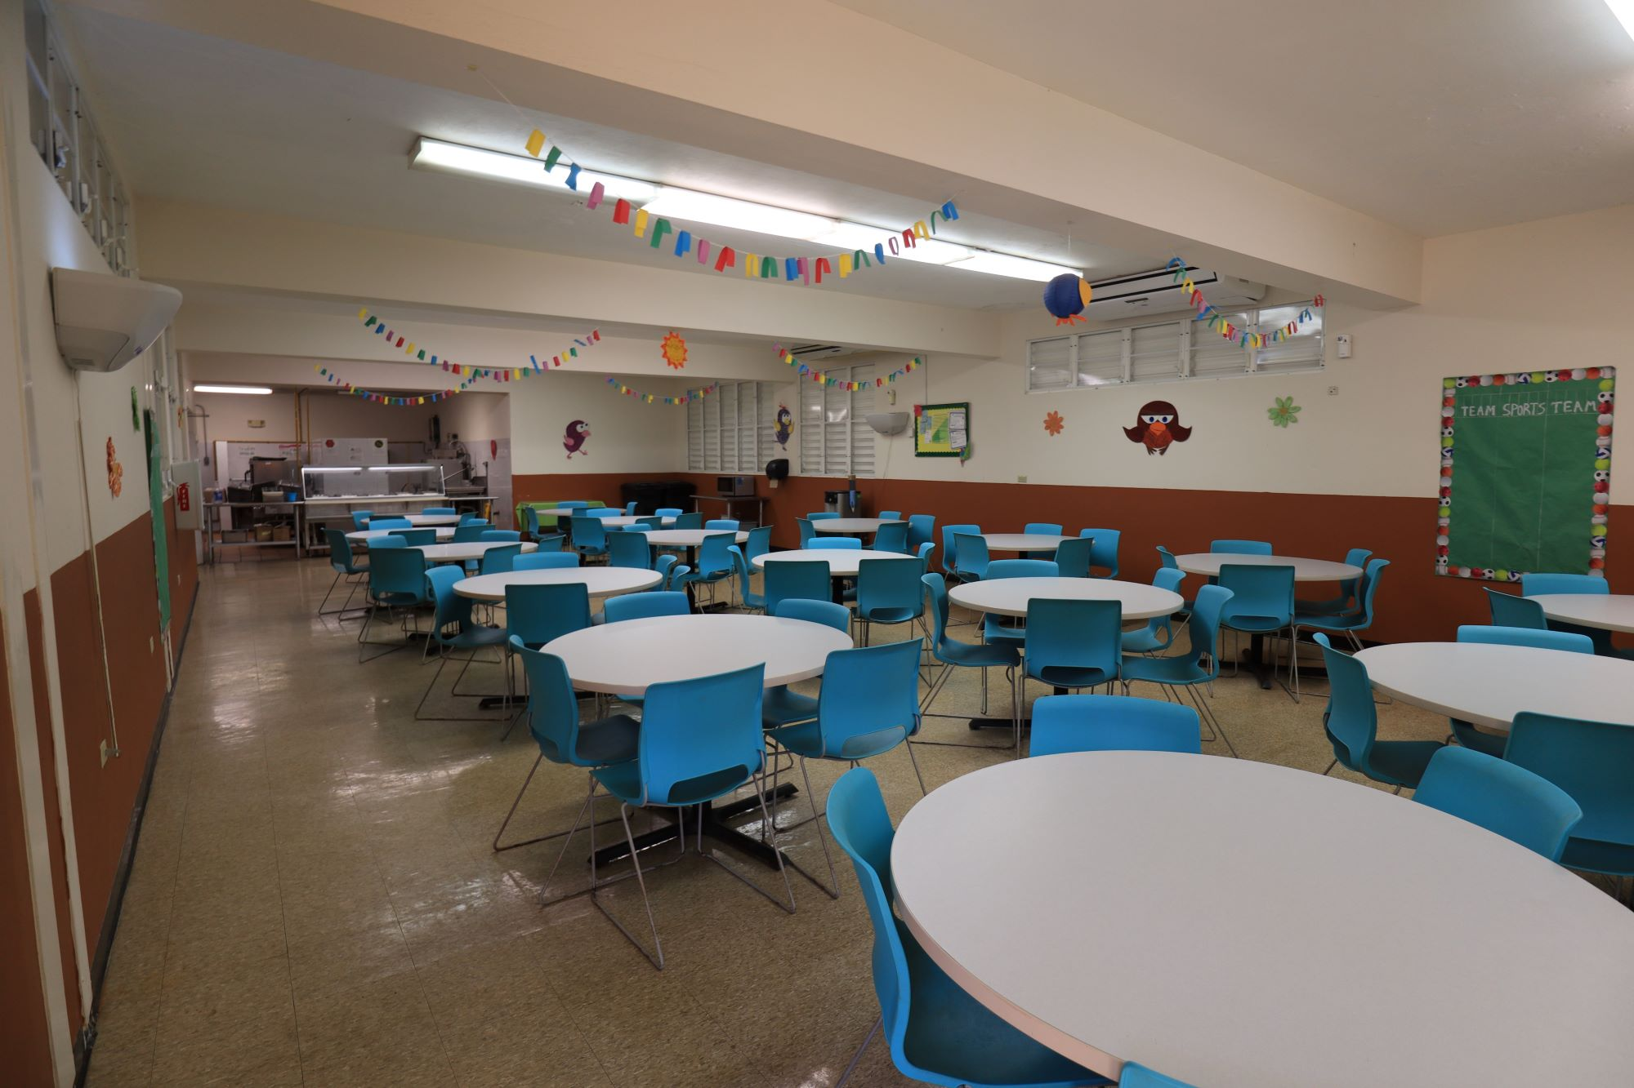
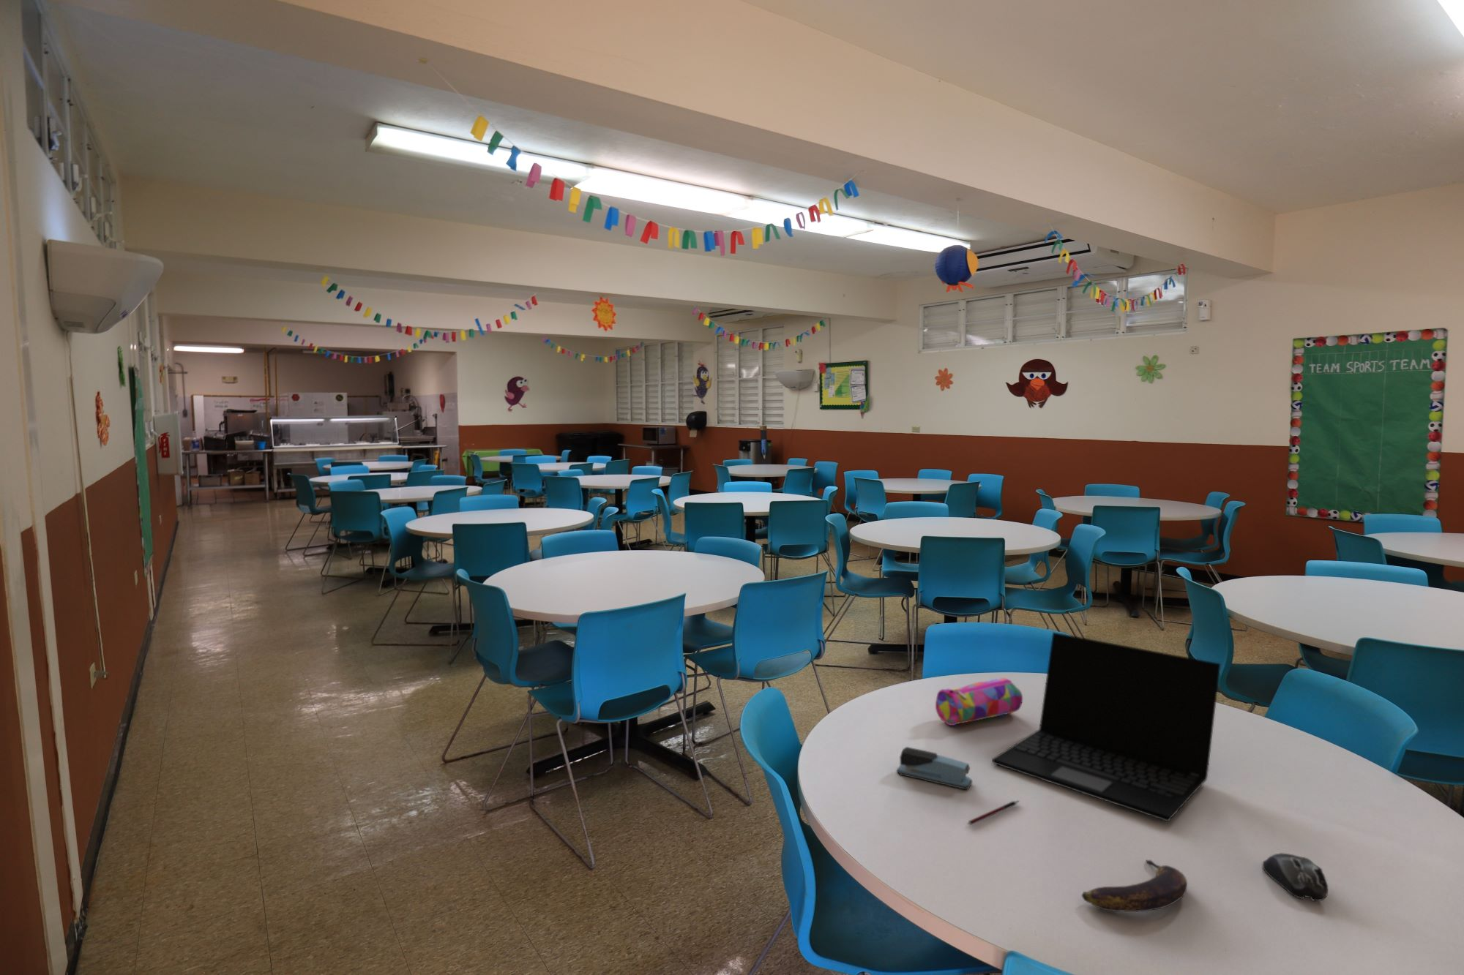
+ banana (1142, 884)
+ computer mouse (1295, 872)
+ pen (994, 812)
+ laptop (1104, 715)
+ stapler (933, 766)
+ pencil case (977, 701)
